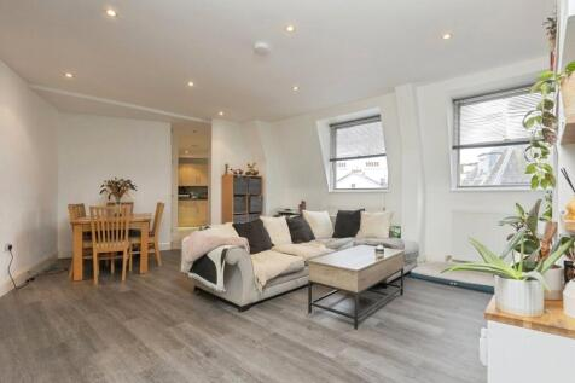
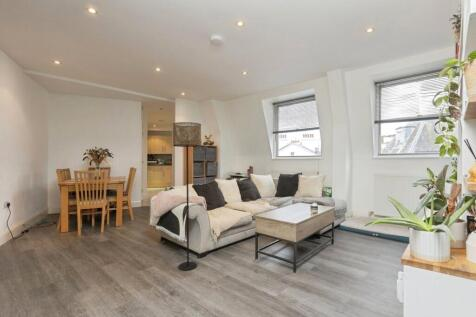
+ floor lamp (187, 195)
